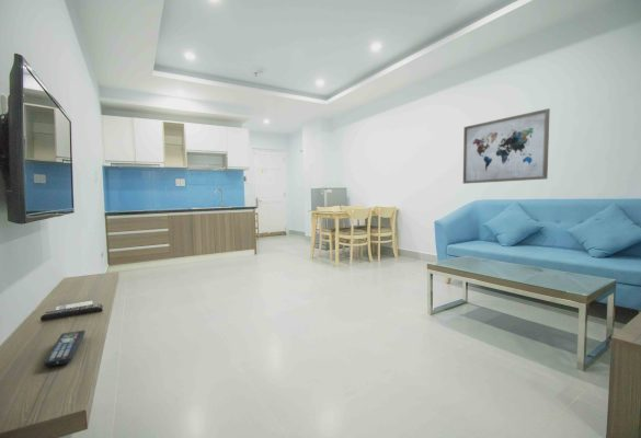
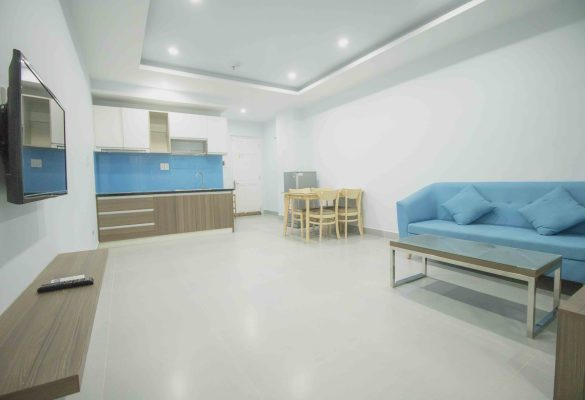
- remote control (67, 346)
- wall art (501, 150)
